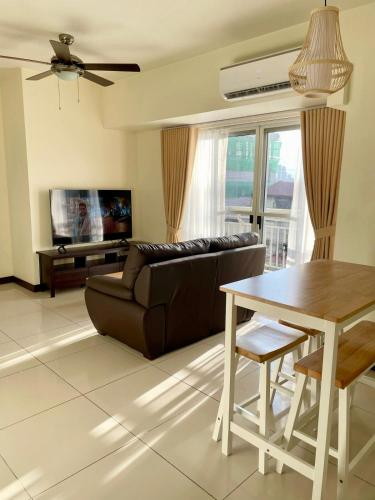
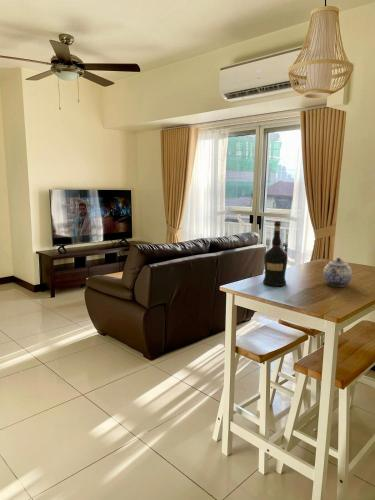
+ teapot (337, 271)
+ liquor (276, 252)
